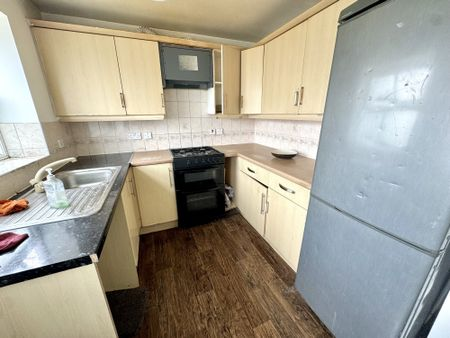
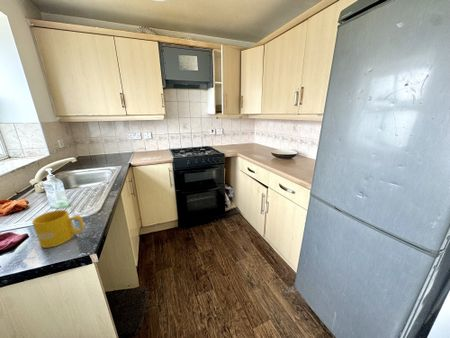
+ mug (61, 226)
